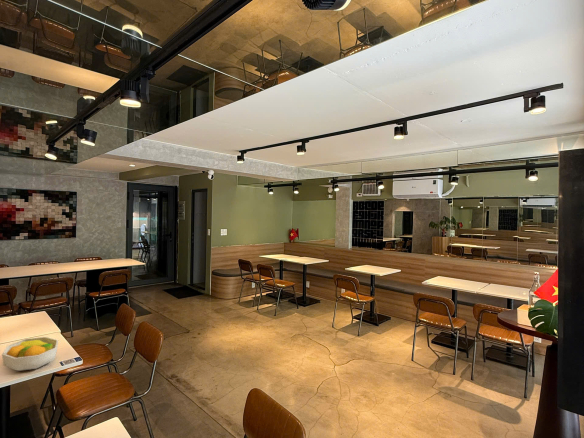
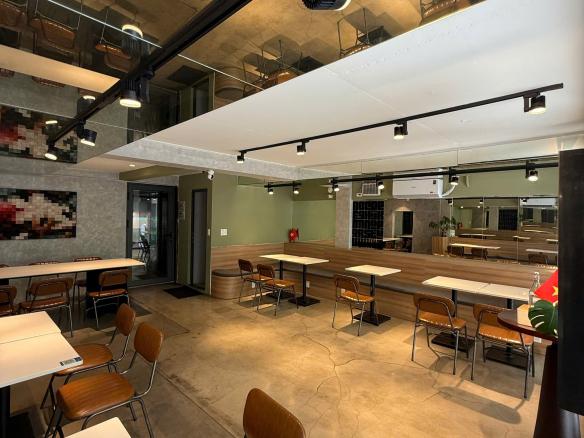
- fruit bowl (31, 350)
